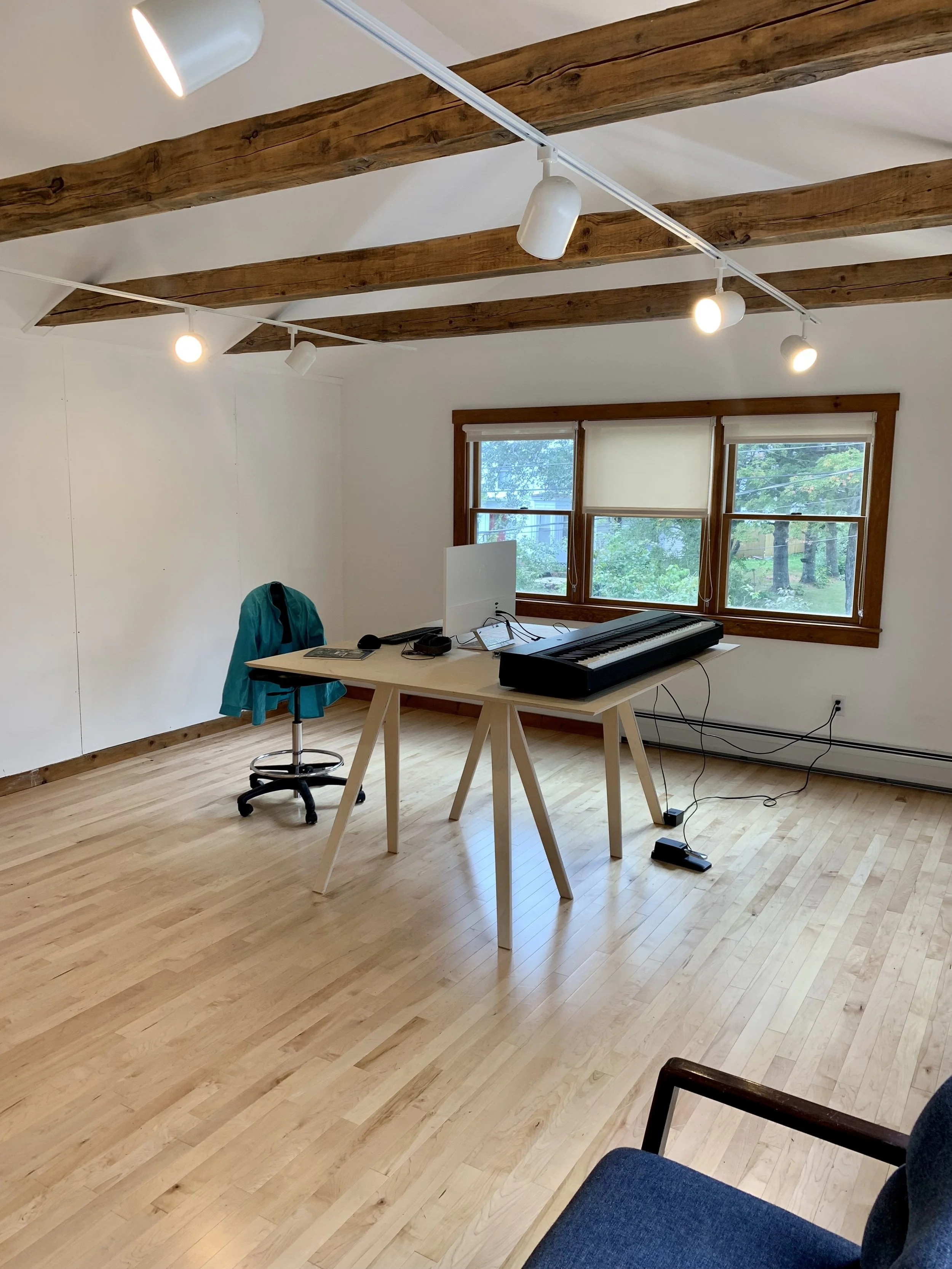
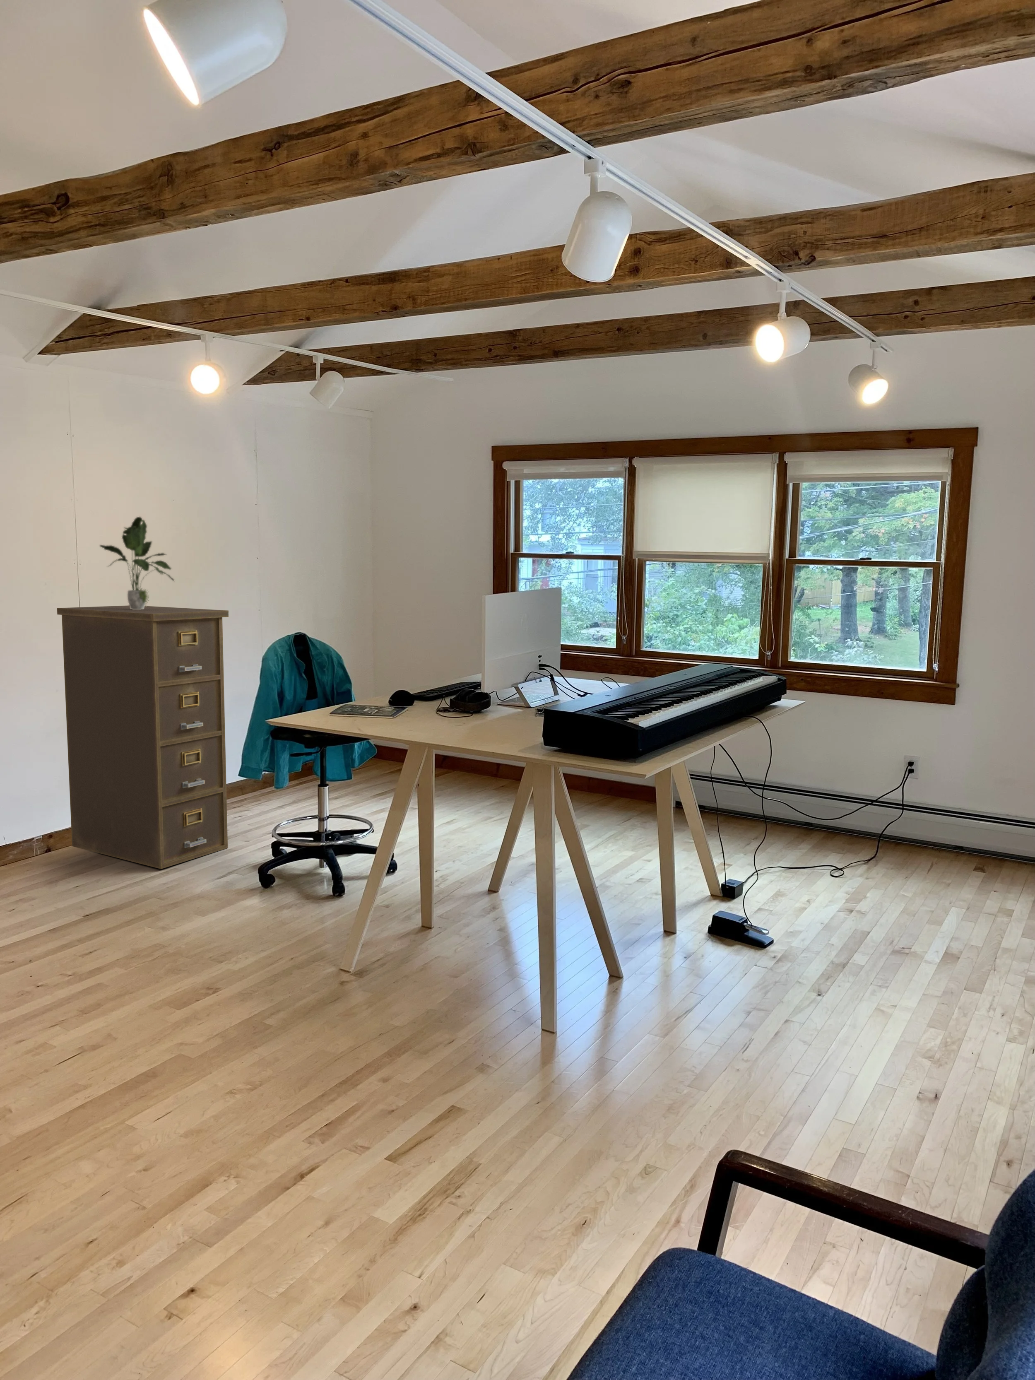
+ filing cabinet (147, 730)
+ potted plant (137, 562)
